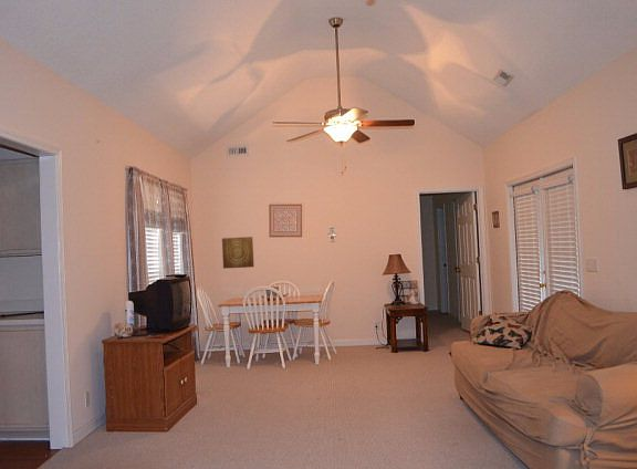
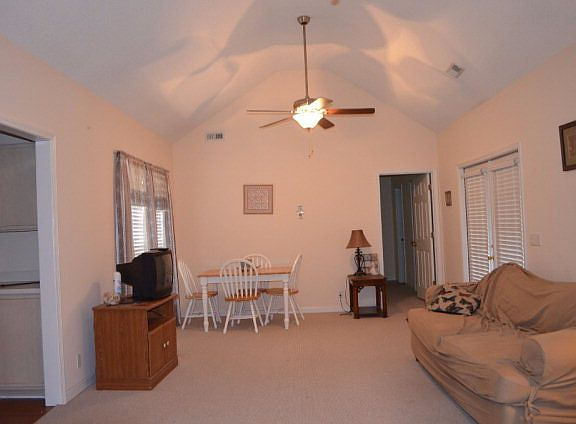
- wall art (238, 252)
